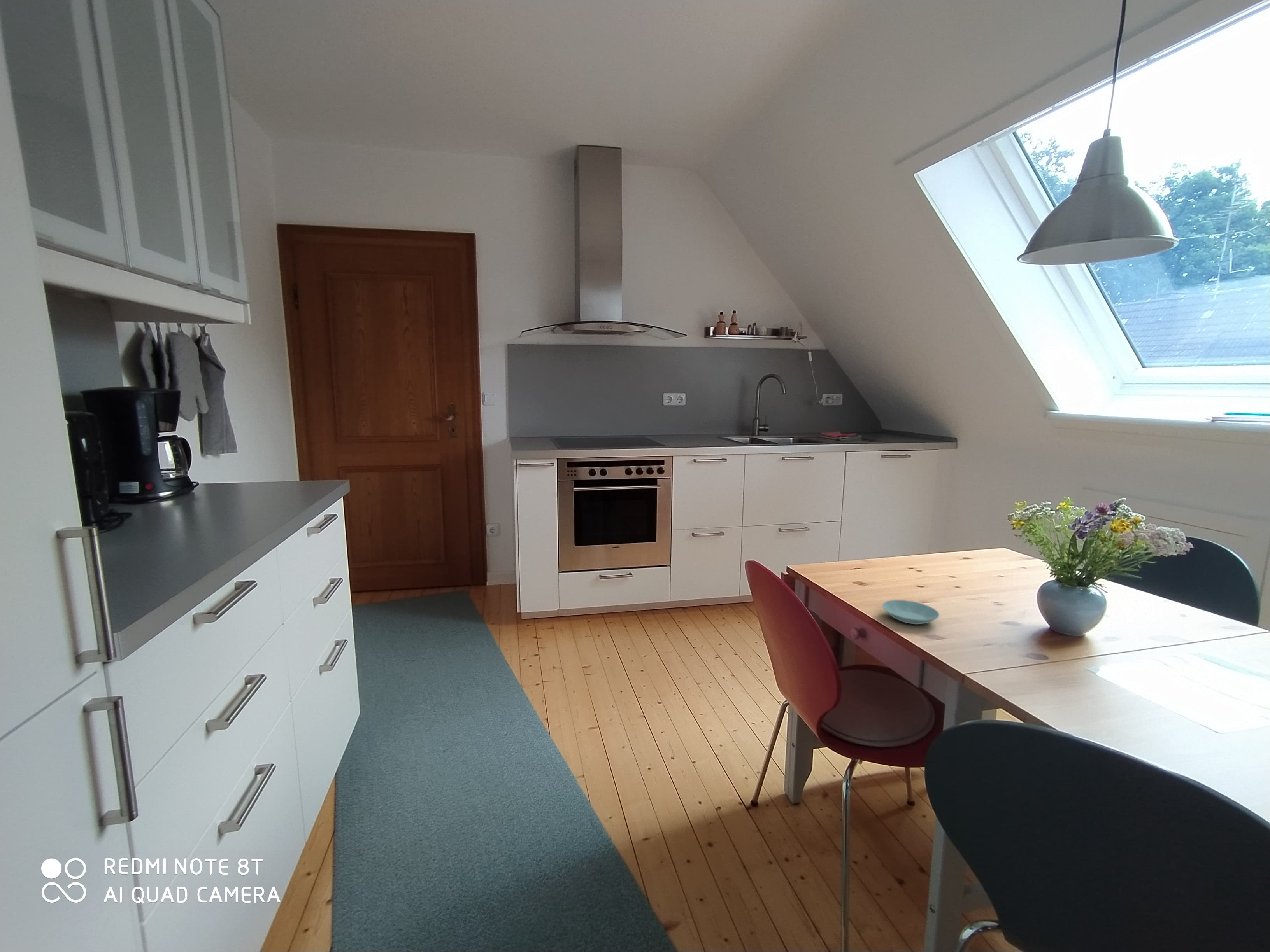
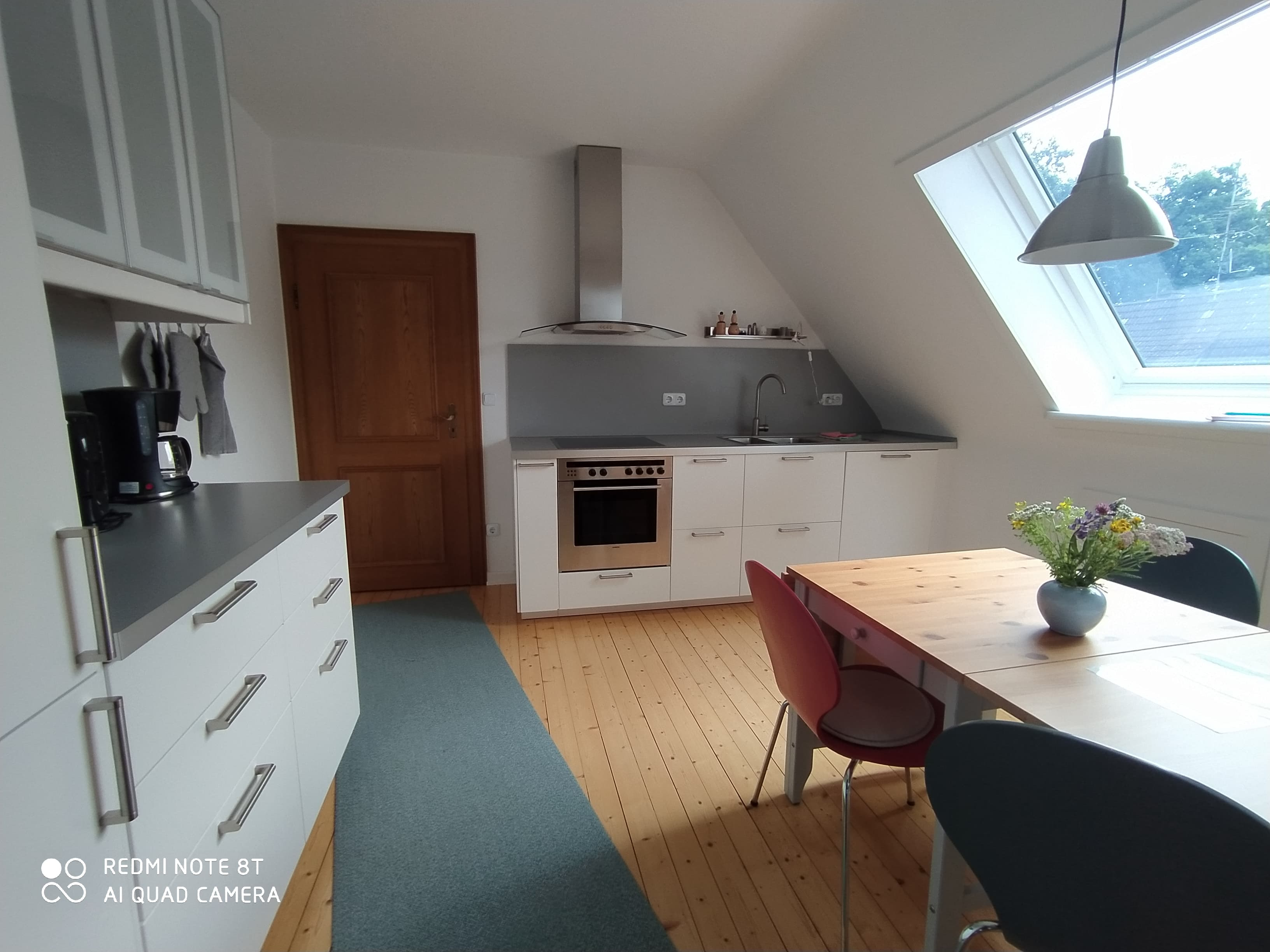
- saucer (910, 614)
